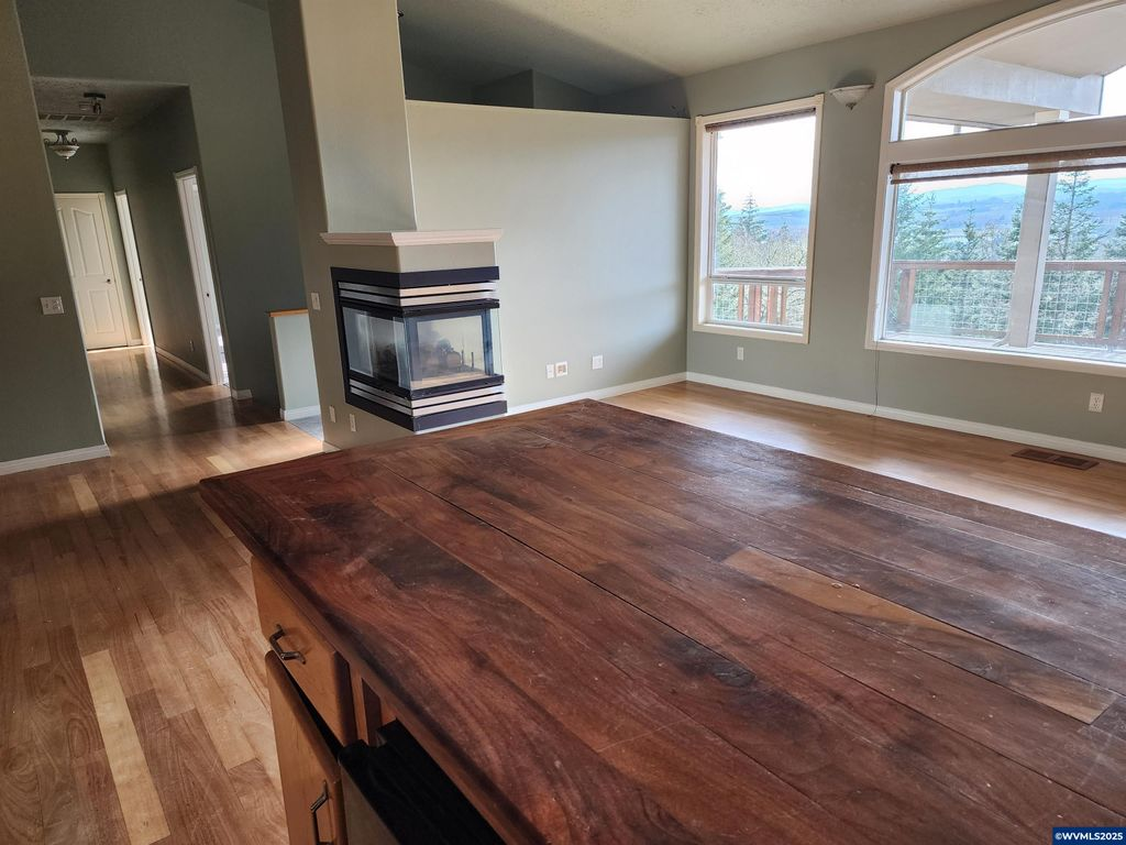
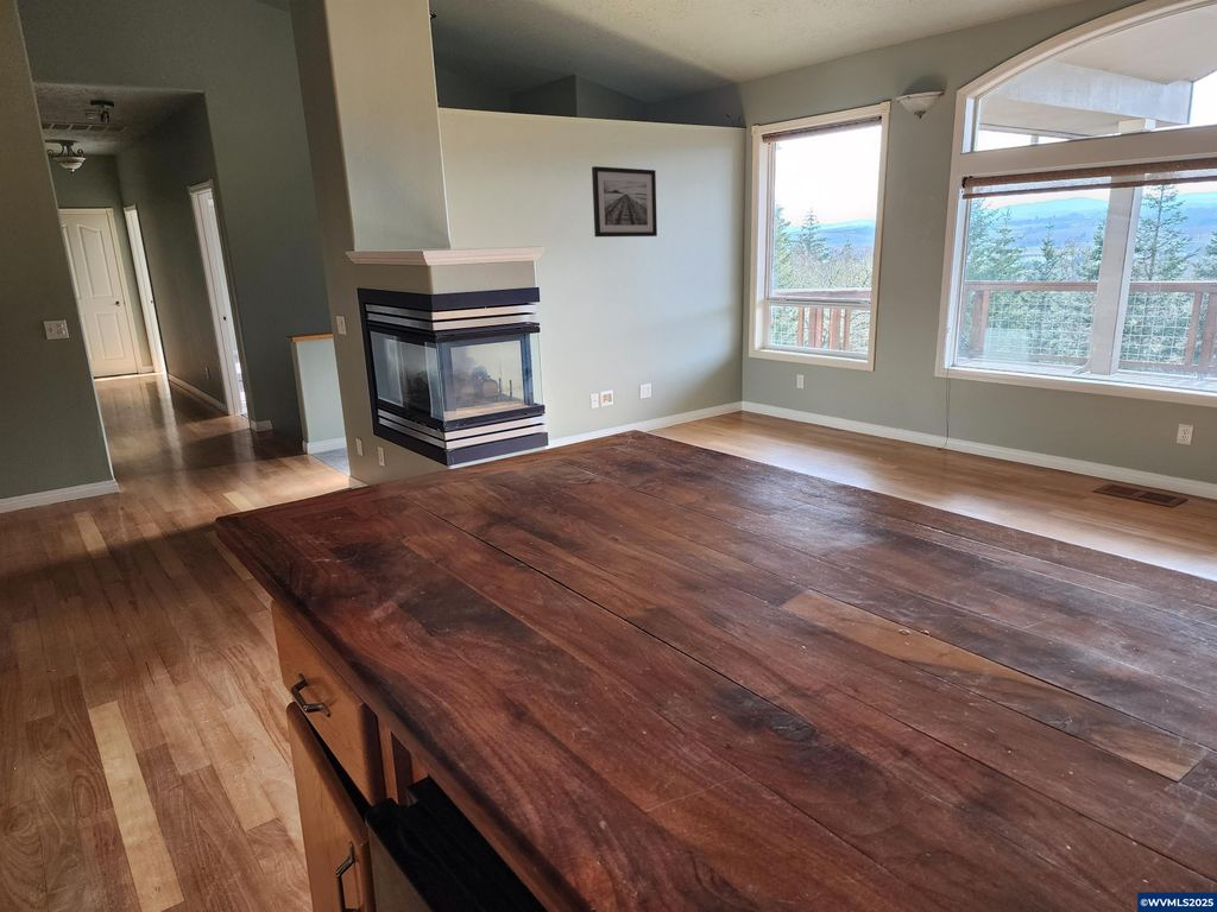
+ wall art (625, 202)
